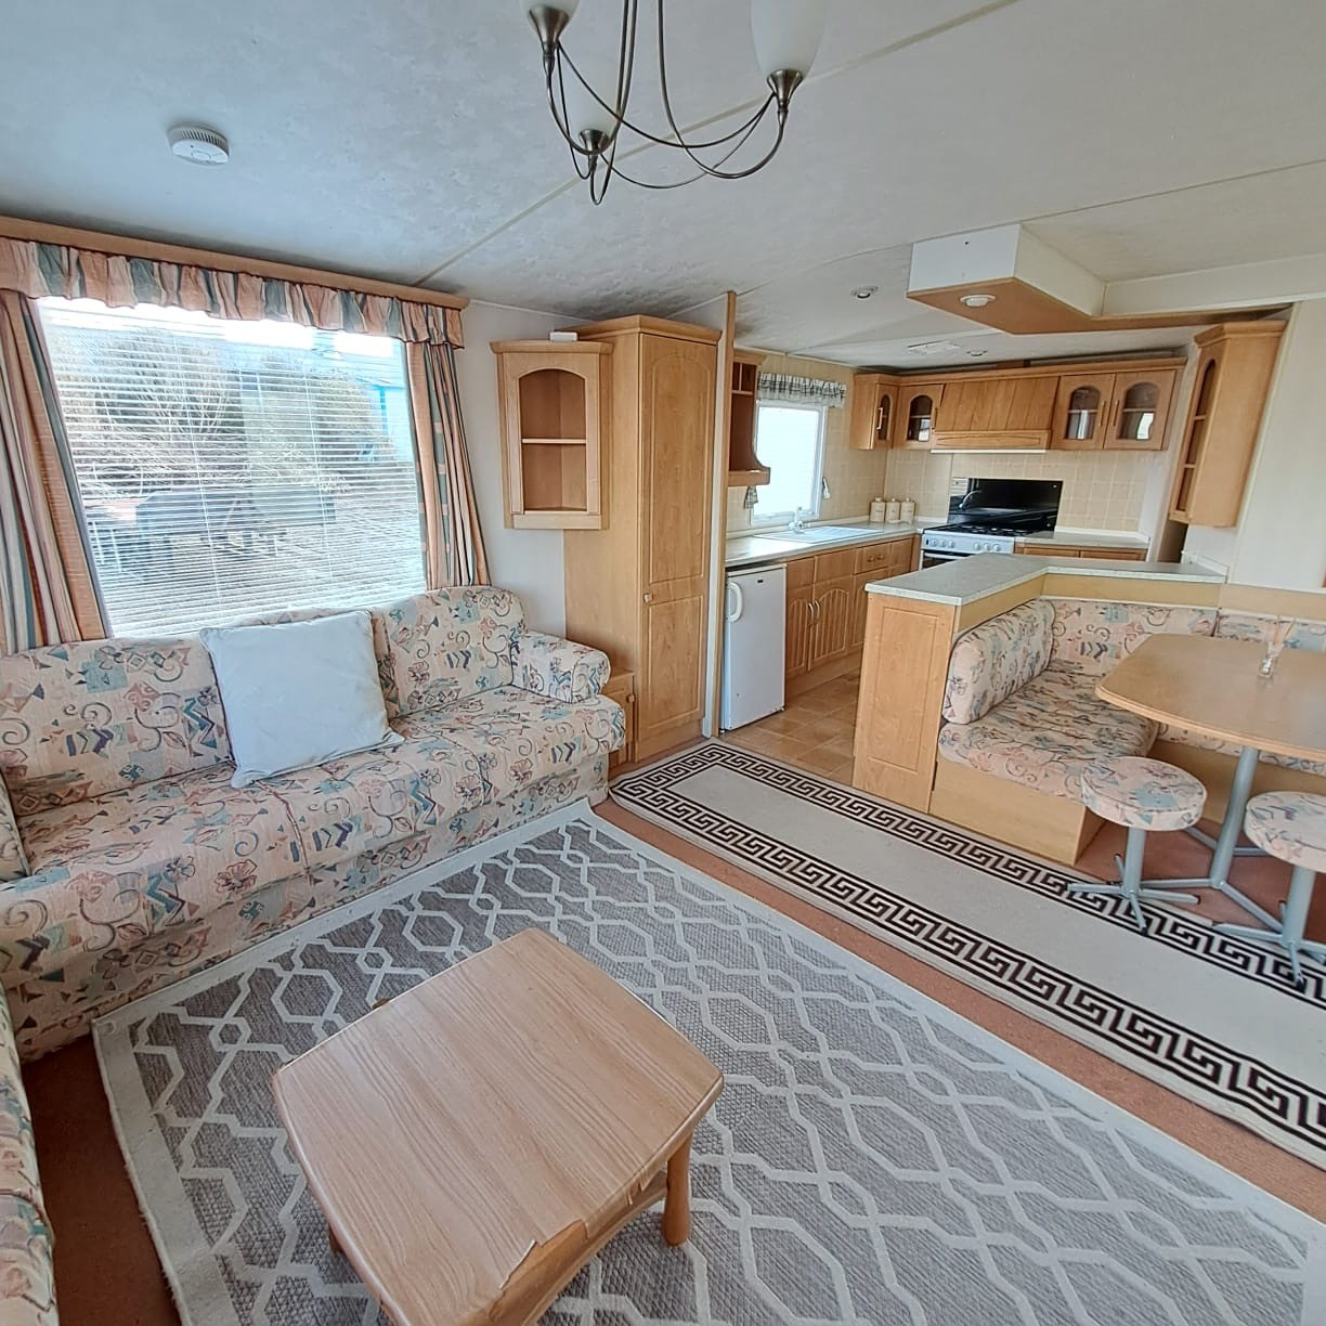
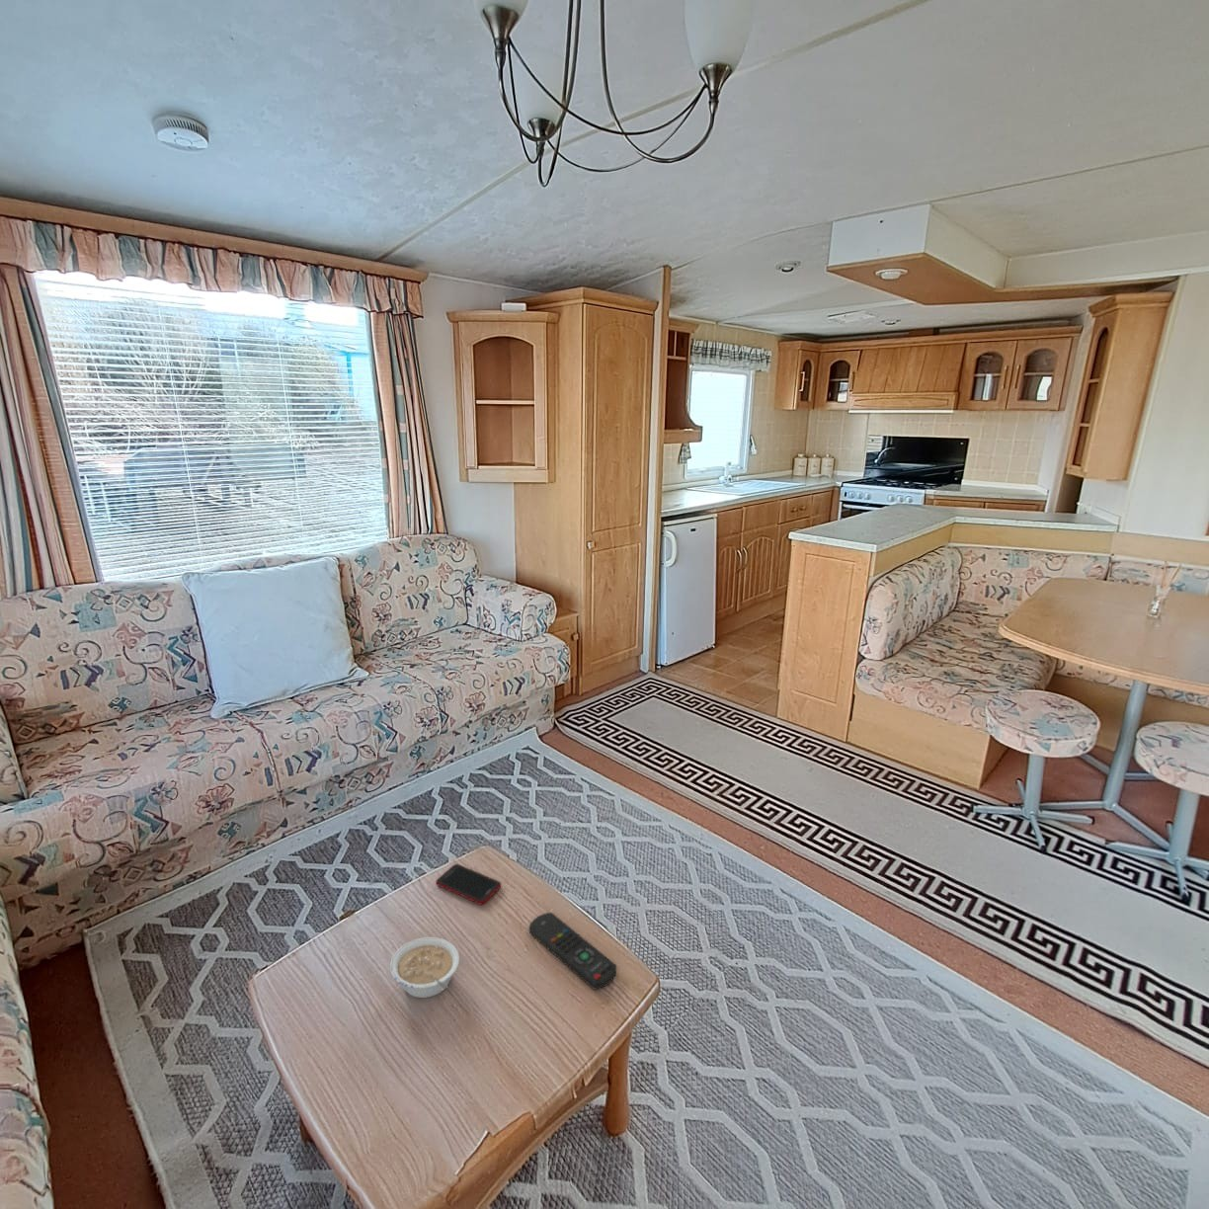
+ remote control (571, 948)
+ legume (427, 969)
+ cell phone (468, 884)
